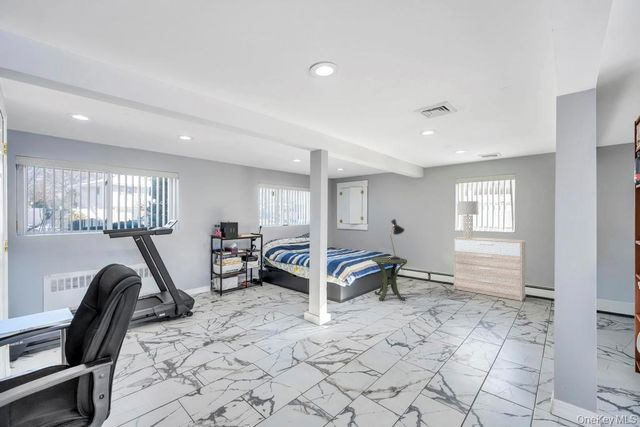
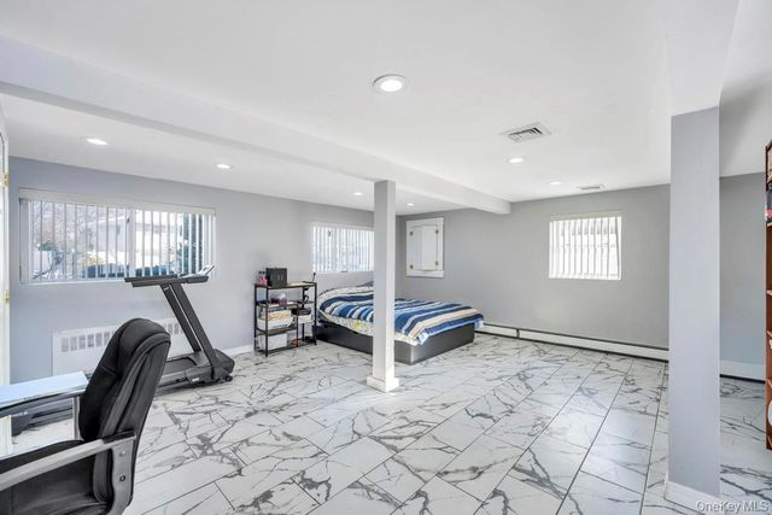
- lamp (396, 234)
- sideboard (487, 266)
- lamp (468, 219)
- side table (389, 278)
